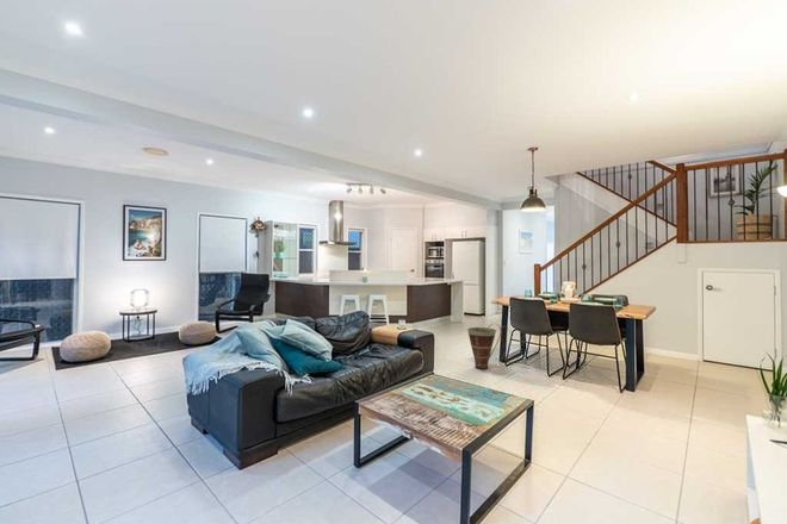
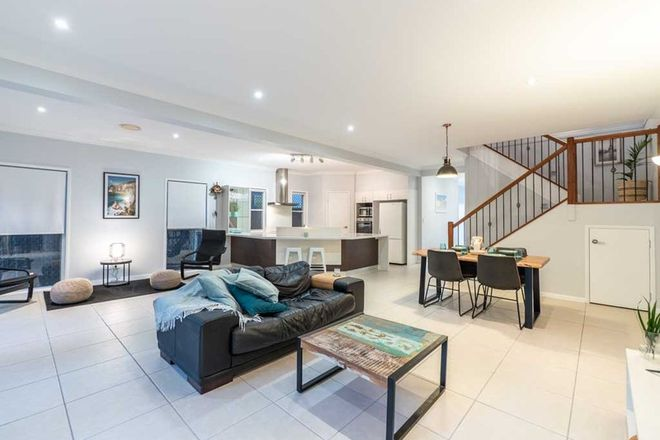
- basket (489, 345)
